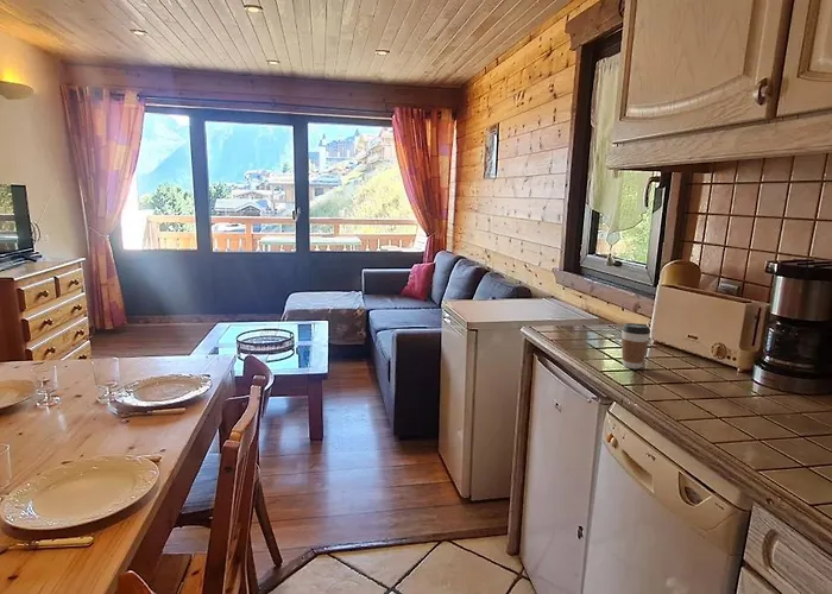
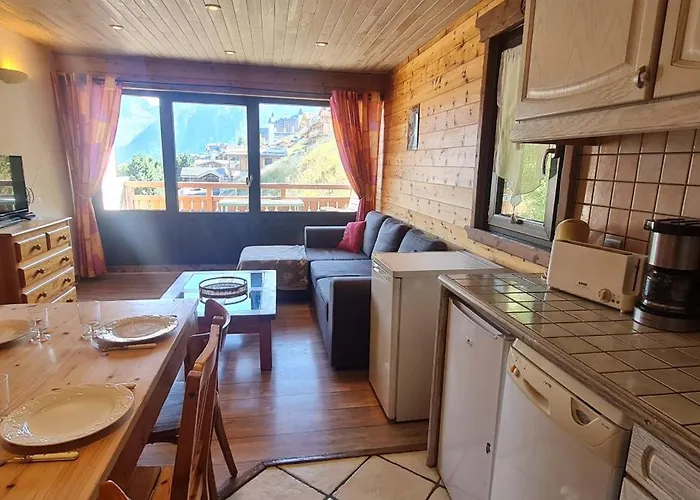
- coffee cup (634, 346)
